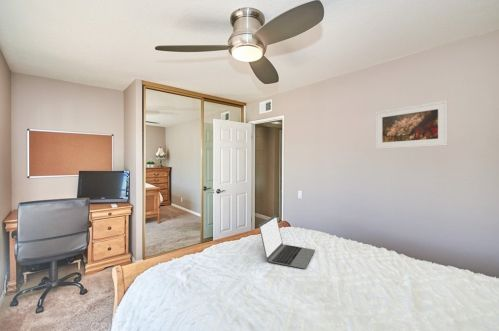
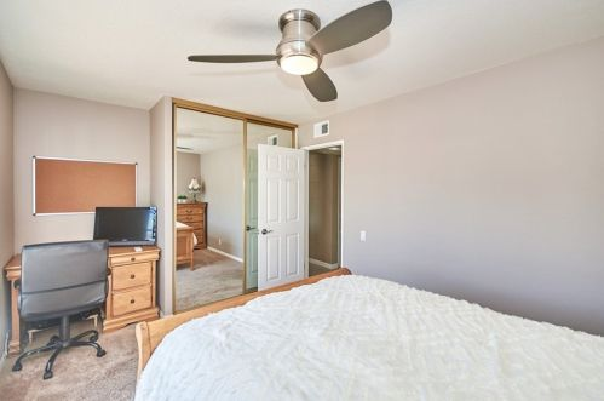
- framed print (408, 127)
- laptop (288, 245)
